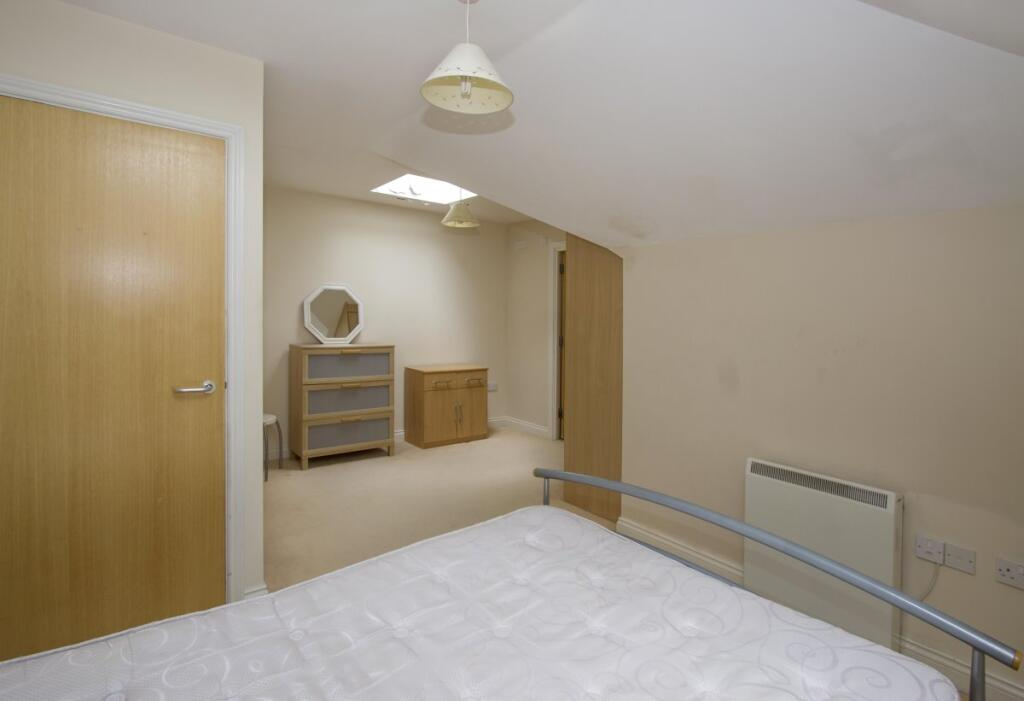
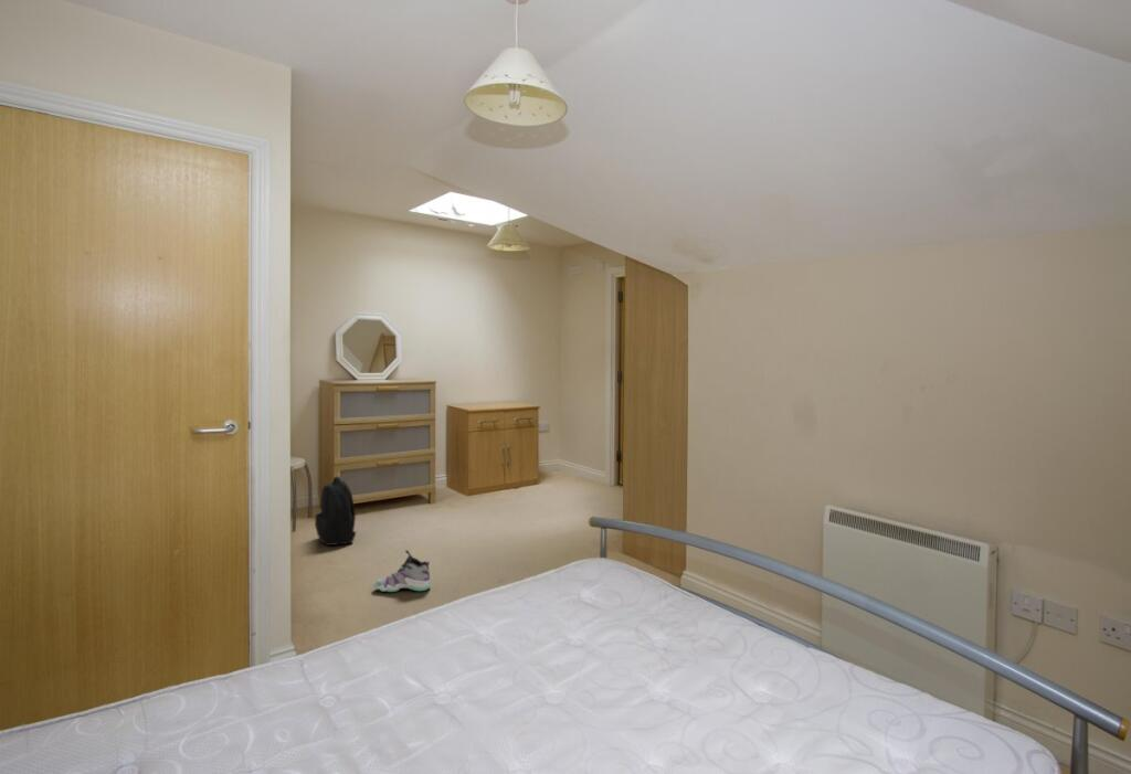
+ backpack (336, 508)
+ sneaker (402, 569)
